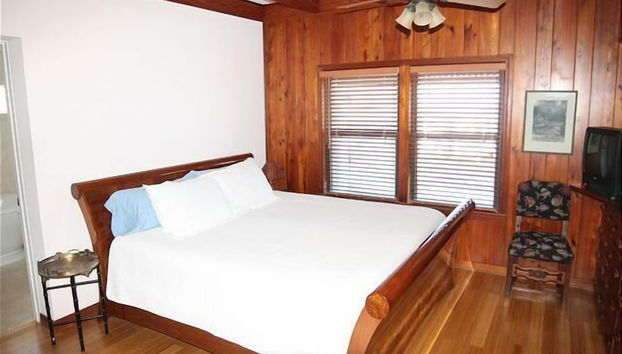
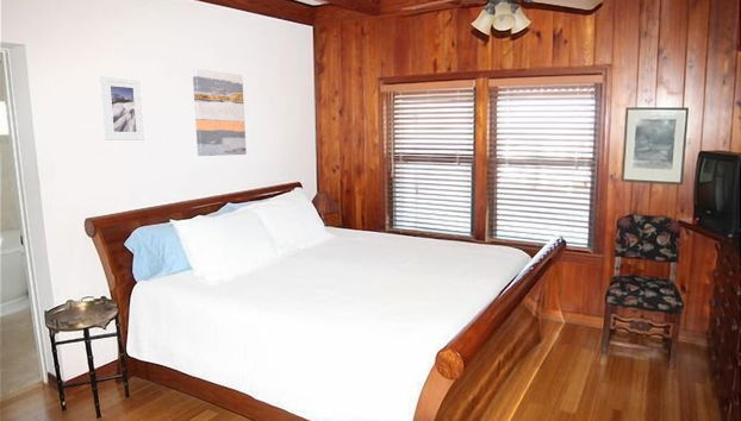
+ wall art (220, 114)
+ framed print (123, 109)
